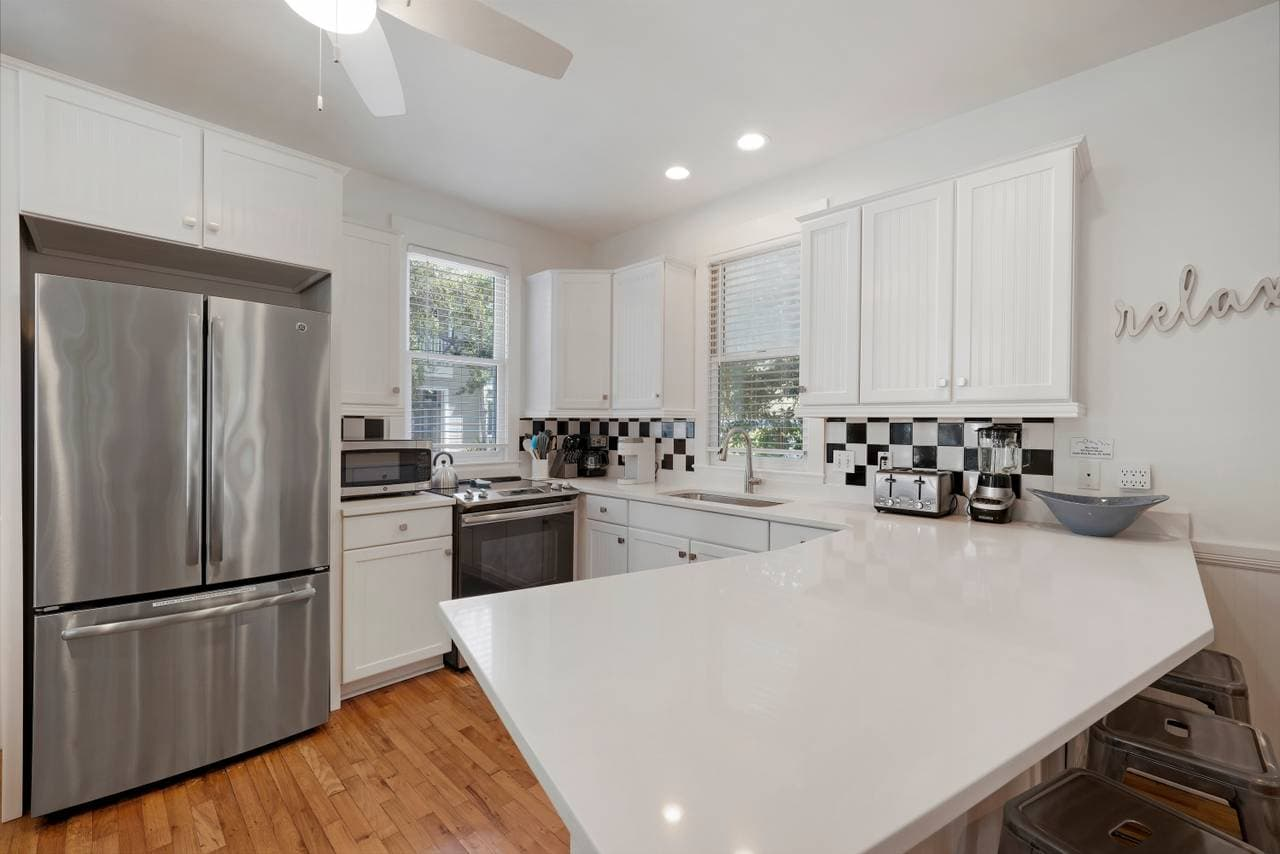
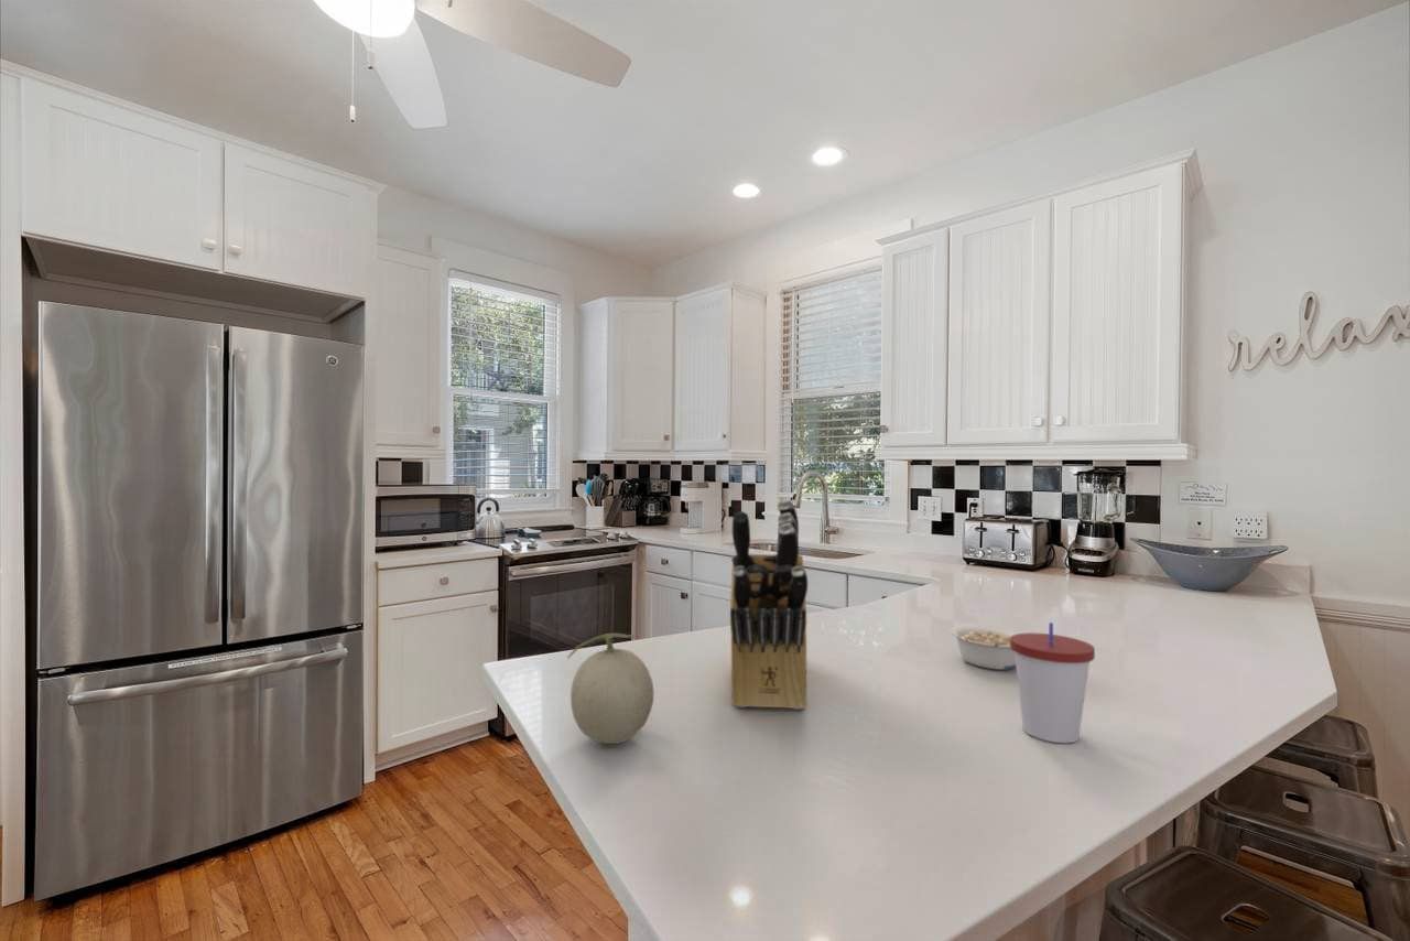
+ knife block (768, 593)
+ fruit (608, 681)
+ legume (990, 647)
+ cup (1051, 675)
